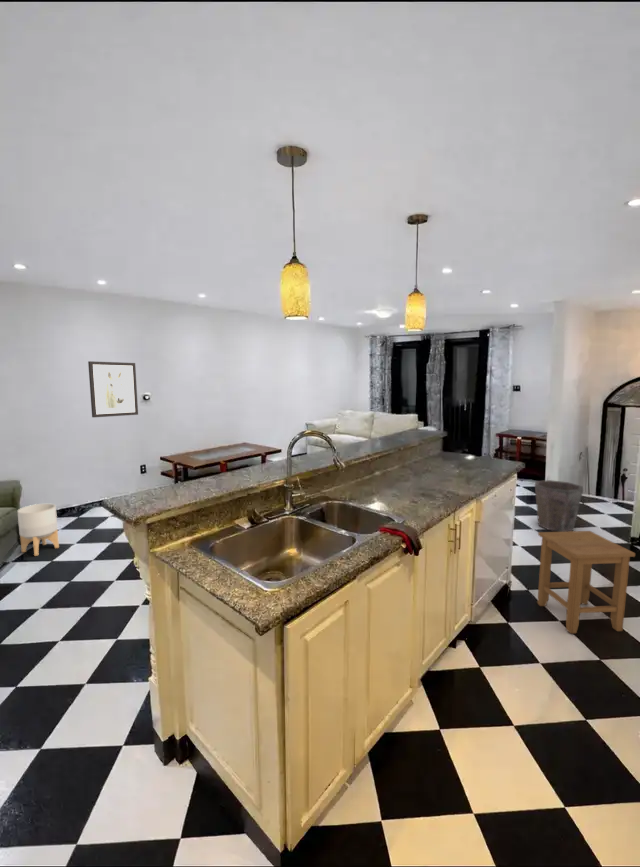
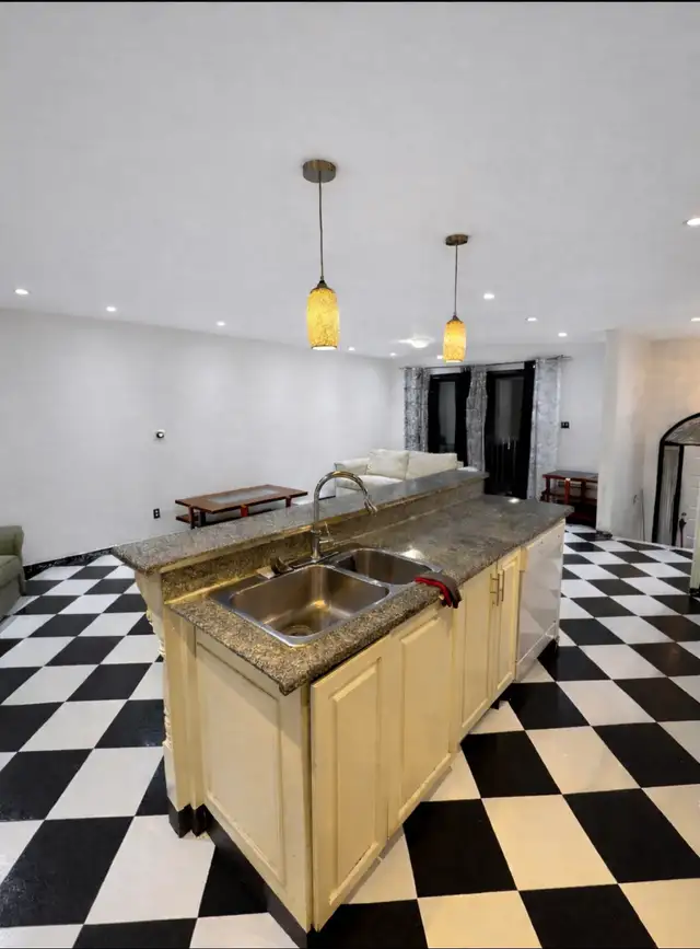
- waste bin (557, 506)
- planter (38, 529)
- stool (580, 579)
- wall art (114, 389)
